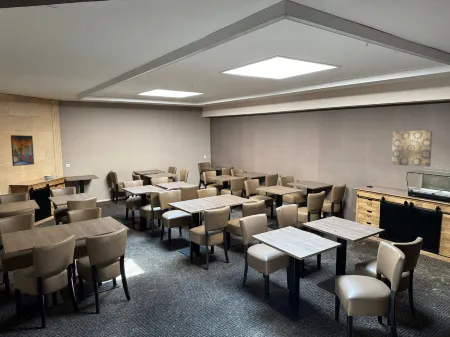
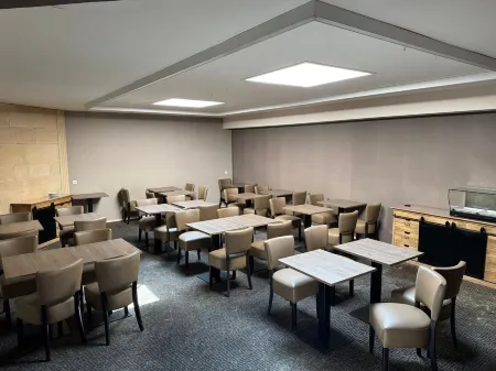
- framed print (22, 150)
- wall art (410, 148)
